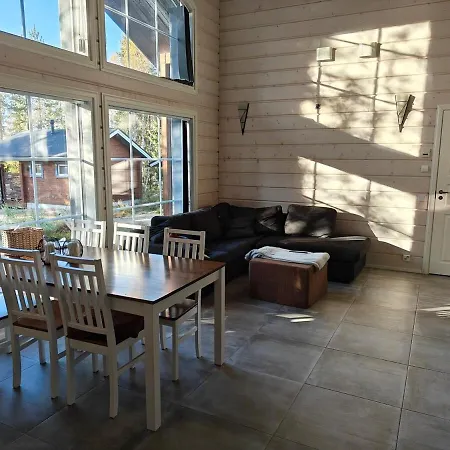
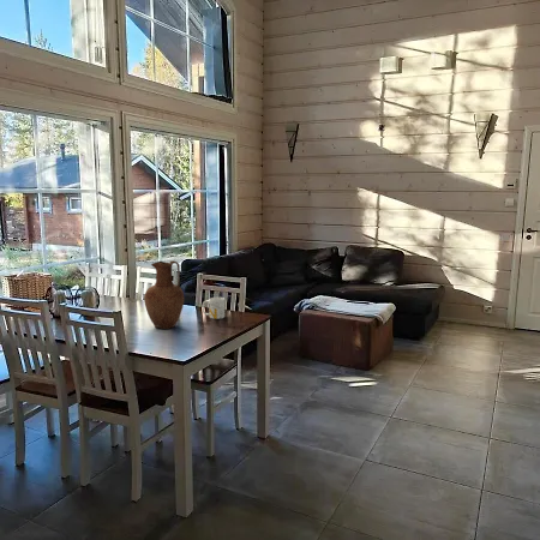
+ vase (163, 294)
+ mug (214, 307)
